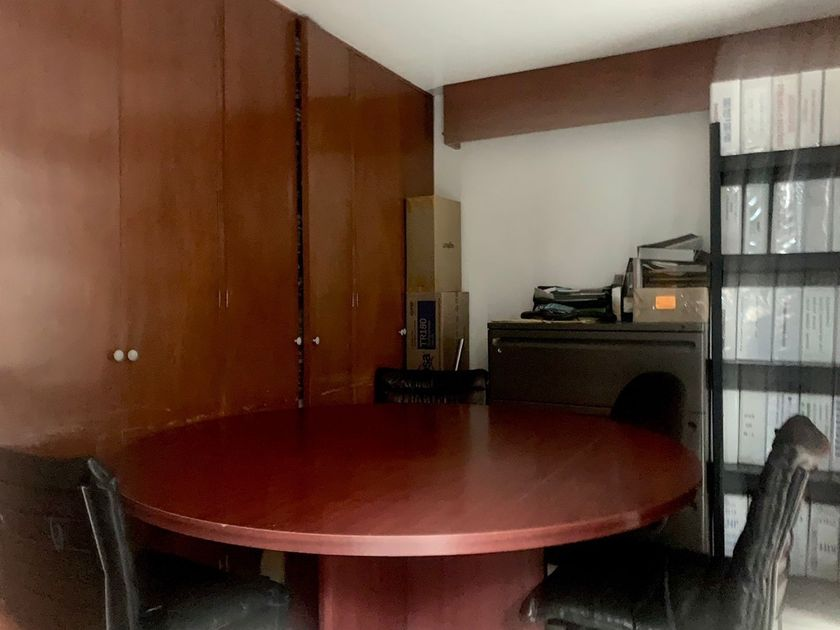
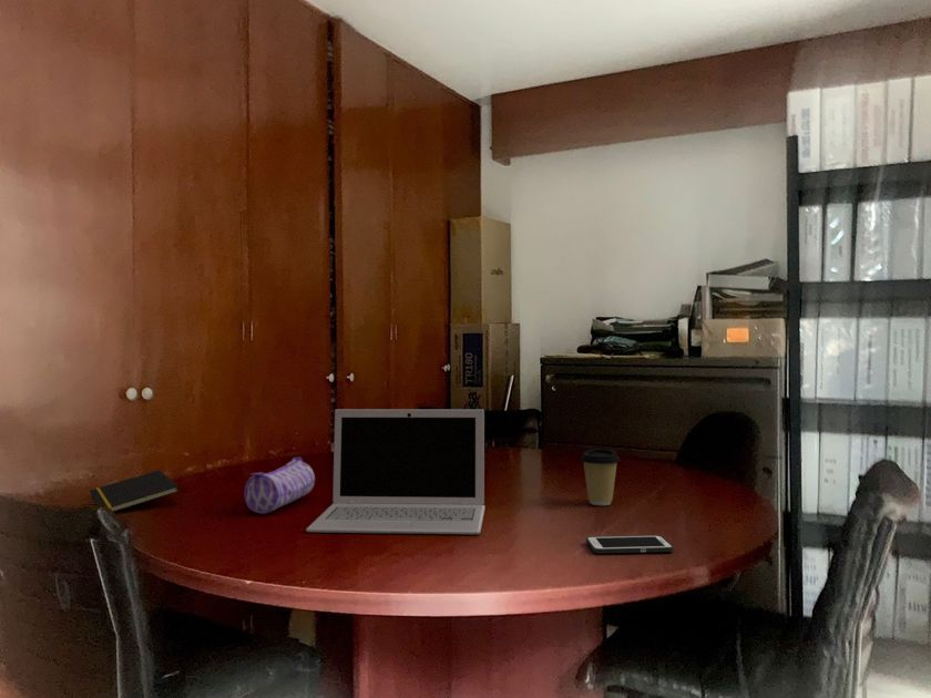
+ notepad (133, 491)
+ coffee cup (600, 476)
+ laptop (401, 466)
+ pencil case (282, 484)
+ cell phone (628, 544)
